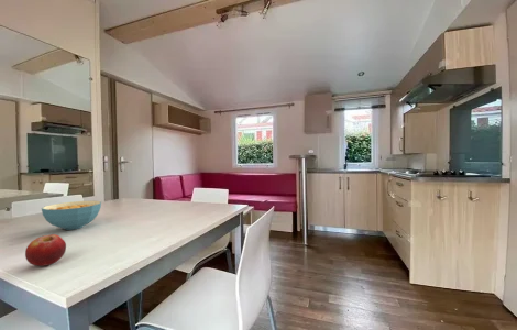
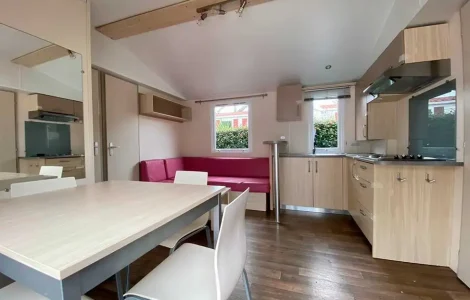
- cereal bowl (74, 216)
- fruit (46, 250)
